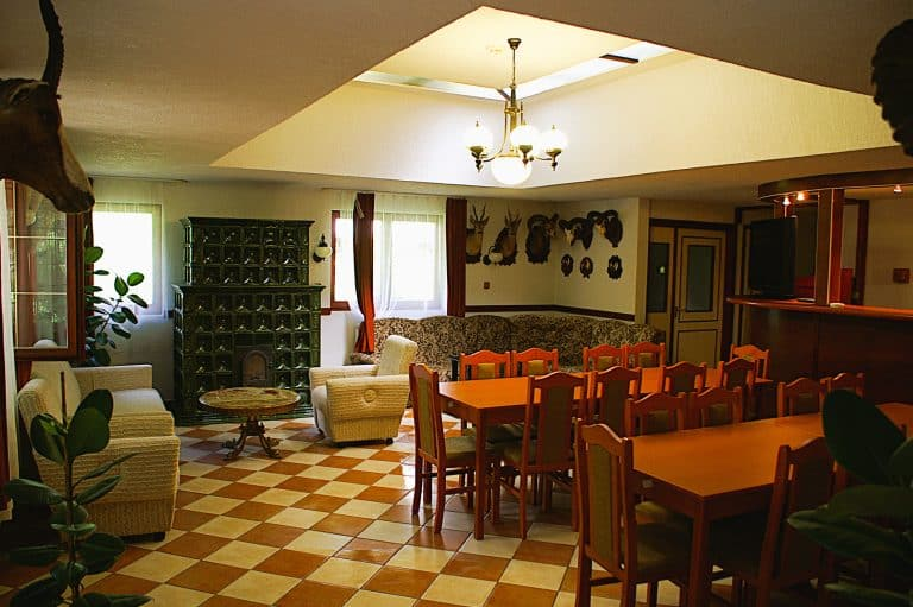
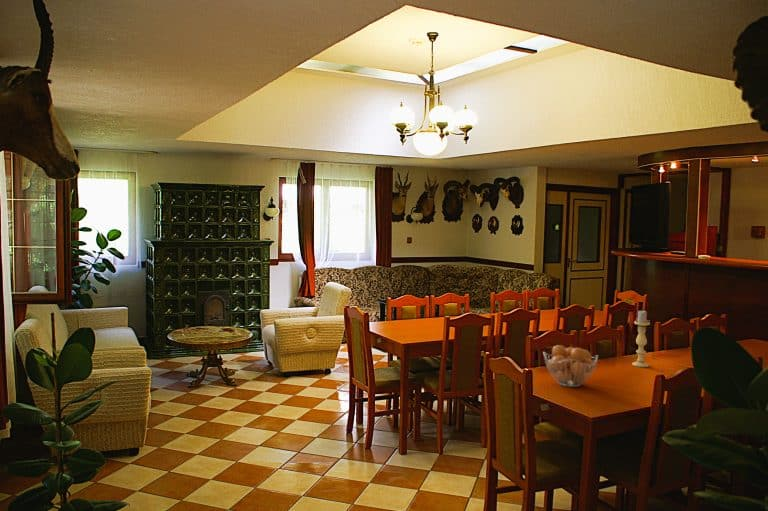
+ fruit basket (570, 365)
+ candle holder (641, 337)
